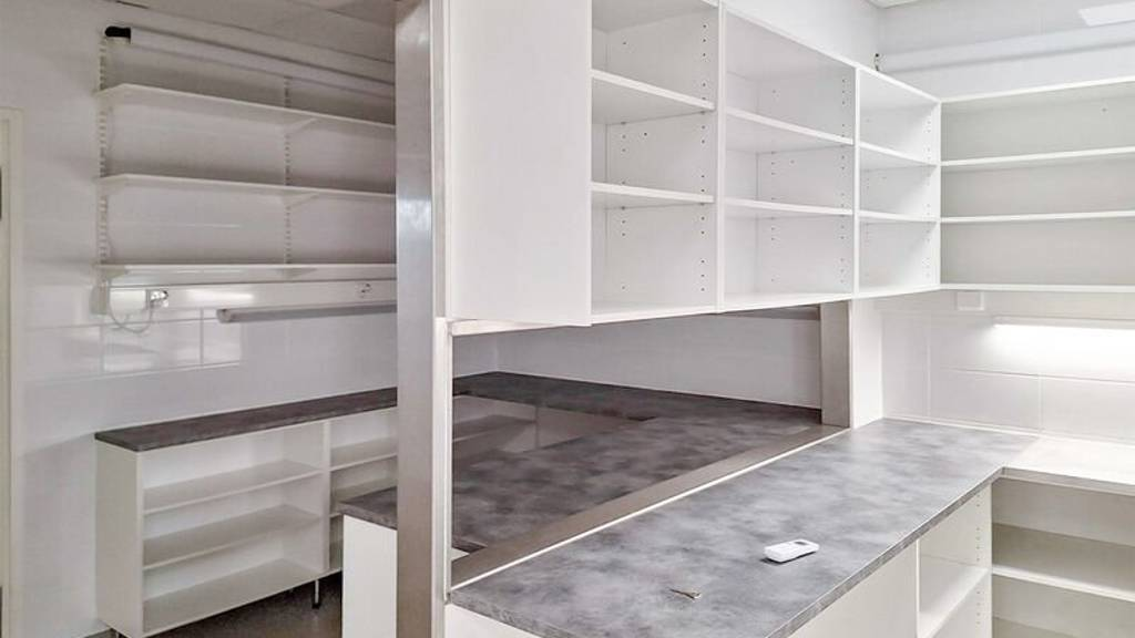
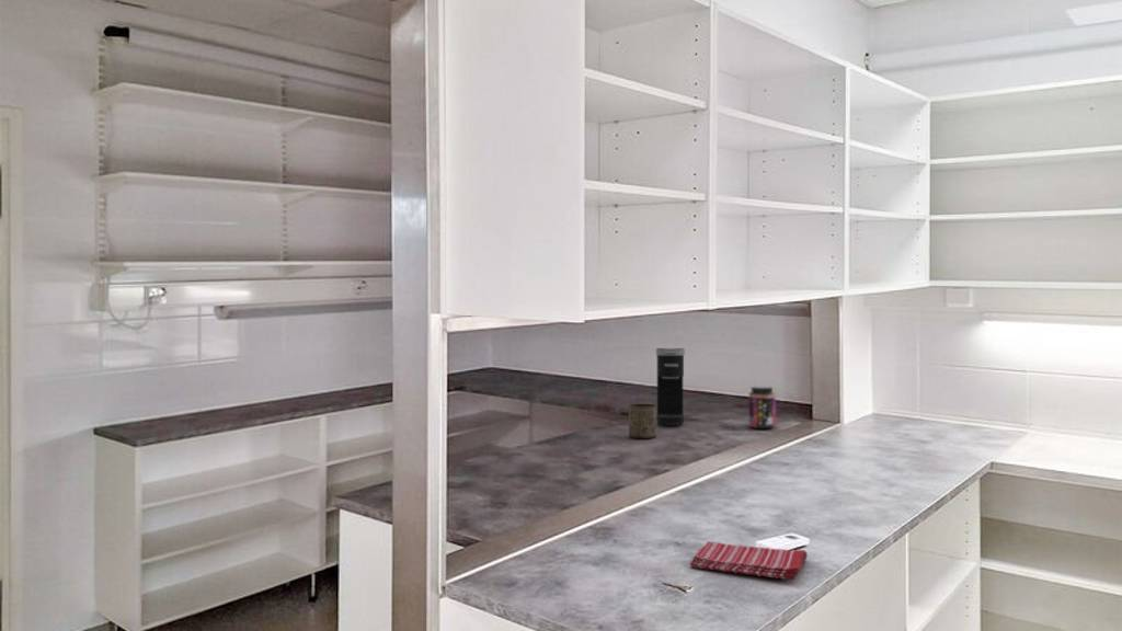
+ coffee maker (669, 383)
+ jar (762, 406)
+ dish towel (749, 558)
+ cup (642, 421)
